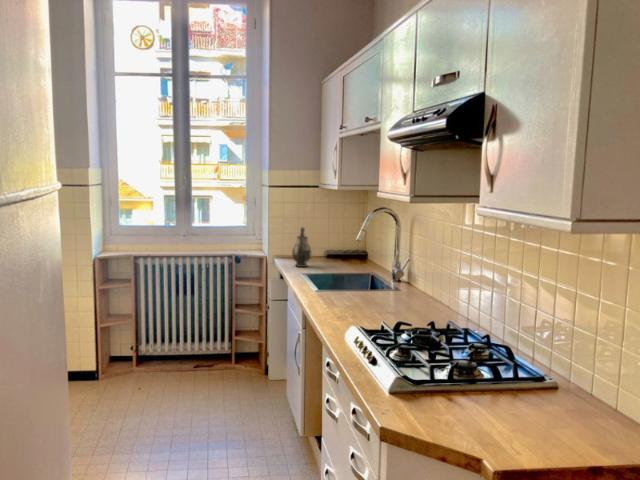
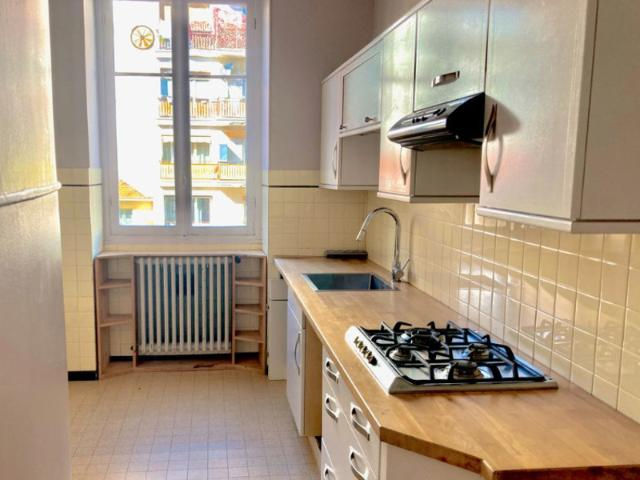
- teapot (301, 246)
